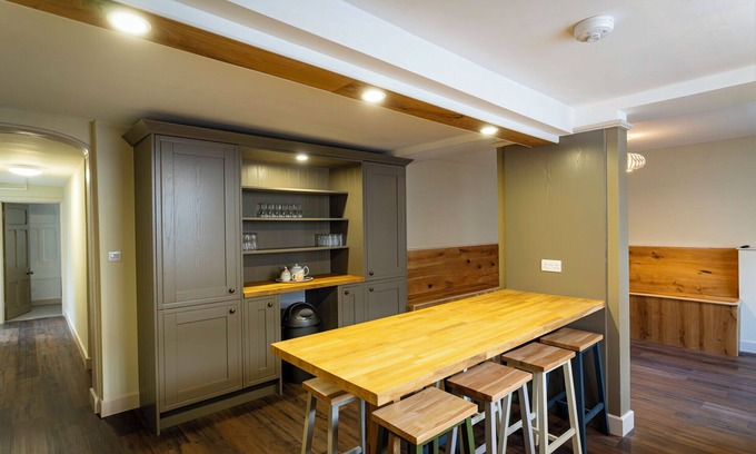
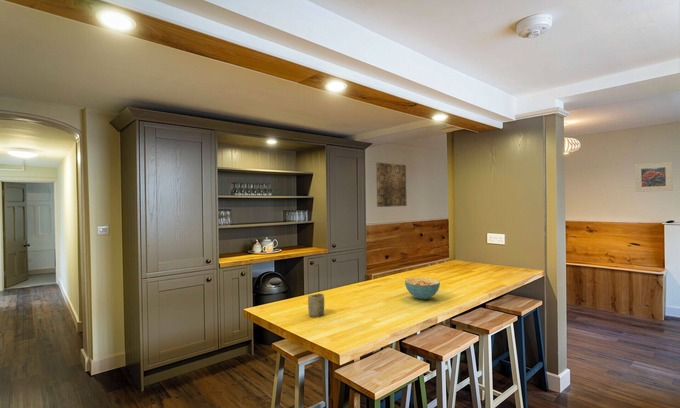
+ cup (316, 304)
+ cereal bowl (422, 289)
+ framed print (653, 177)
+ wall art (391, 185)
